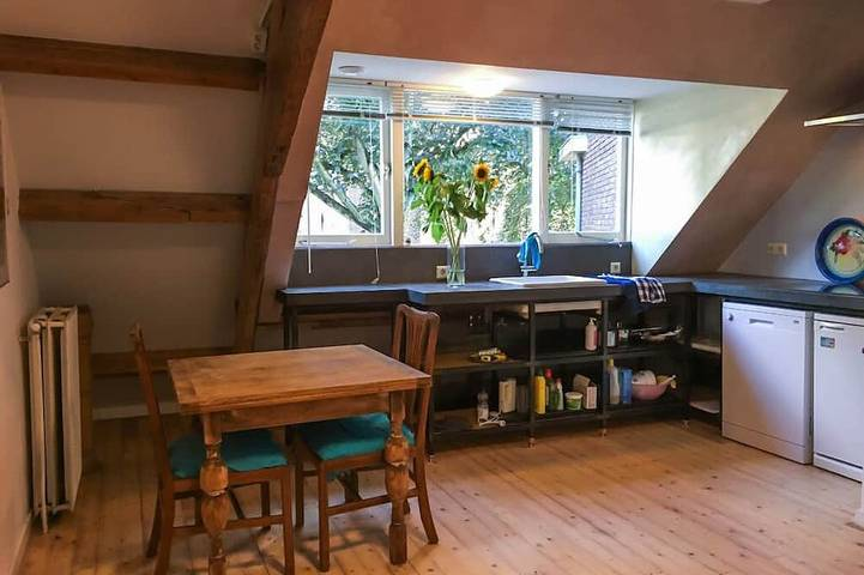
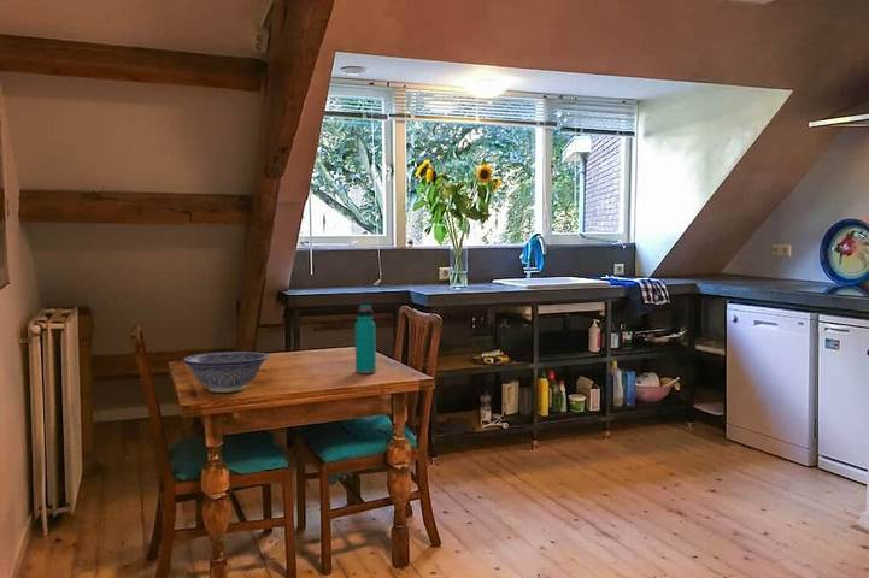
+ decorative bowl (227, 372)
+ water bottle (365, 338)
